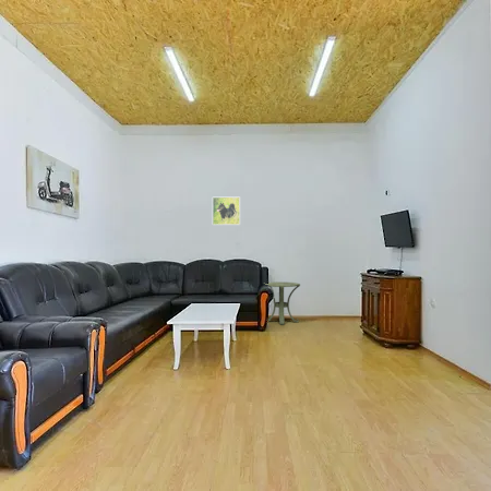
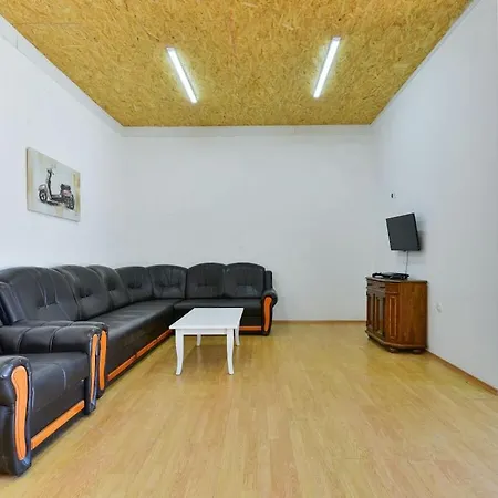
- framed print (226, 211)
- side table (280, 302)
